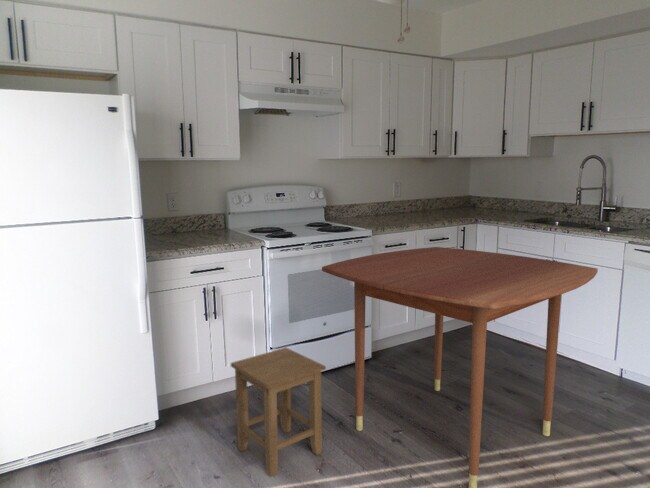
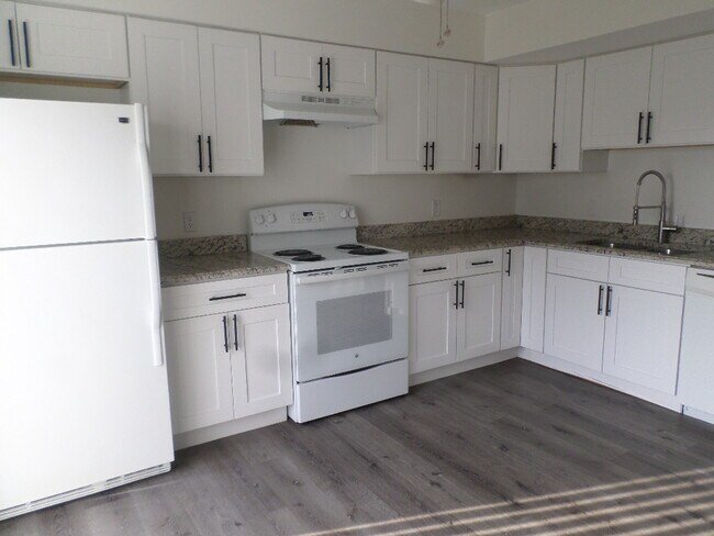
- stool (278, 408)
- dining table (441, 351)
